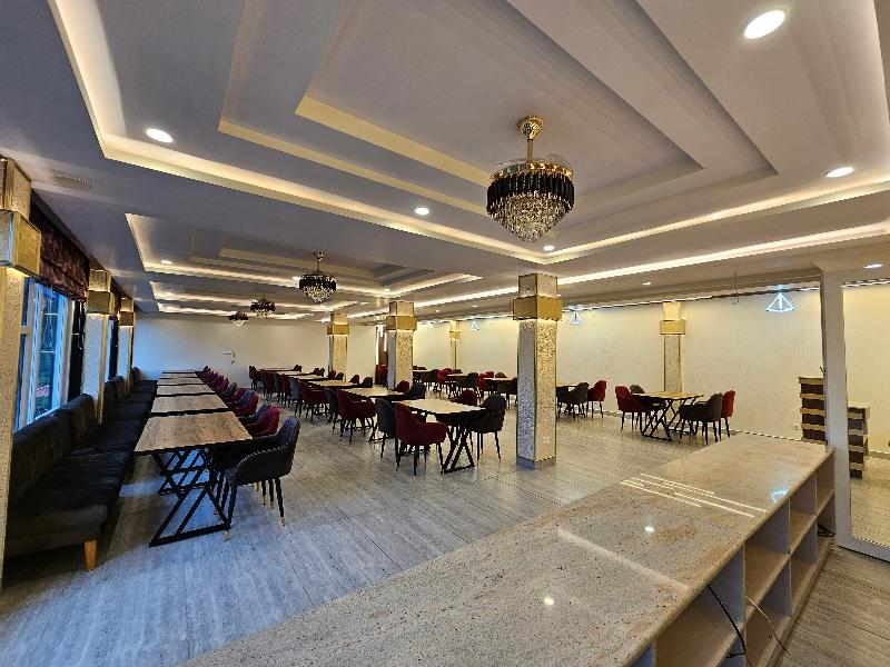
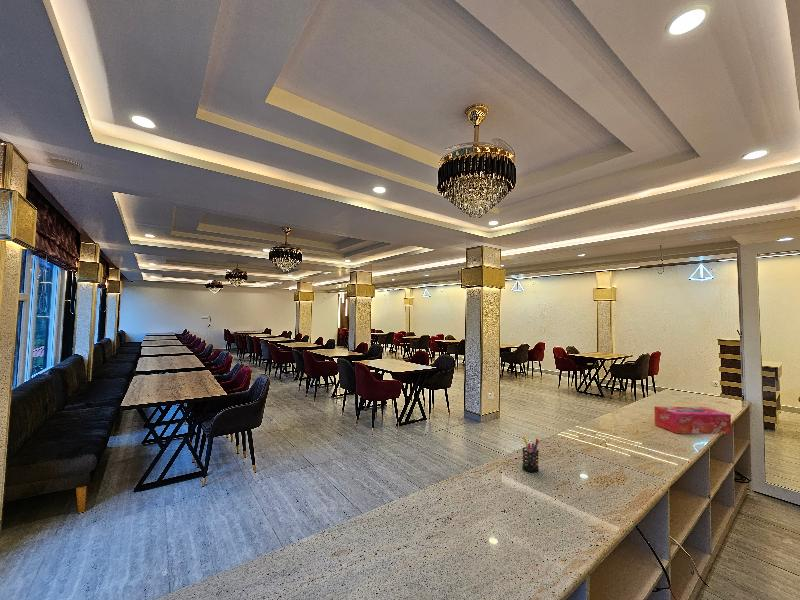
+ tissue box (691, 419)
+ pen holder (532, 452)
